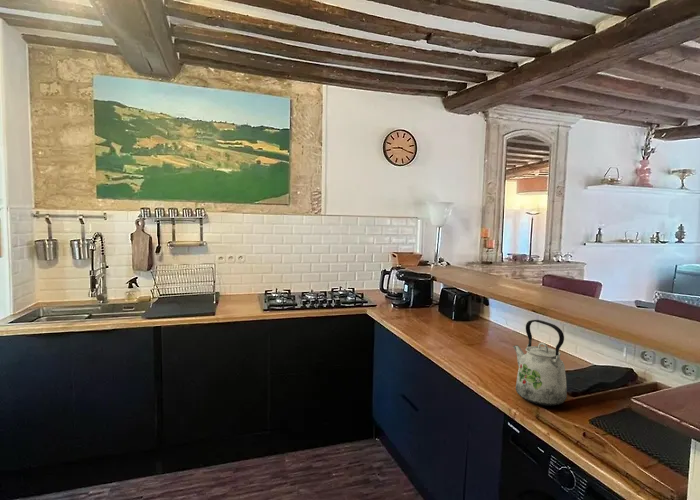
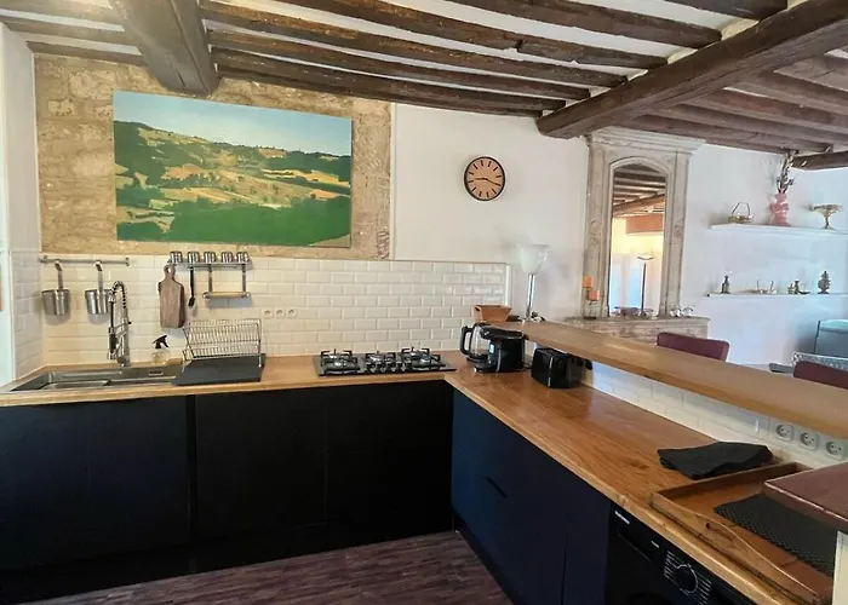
- kettle (535, 357)
